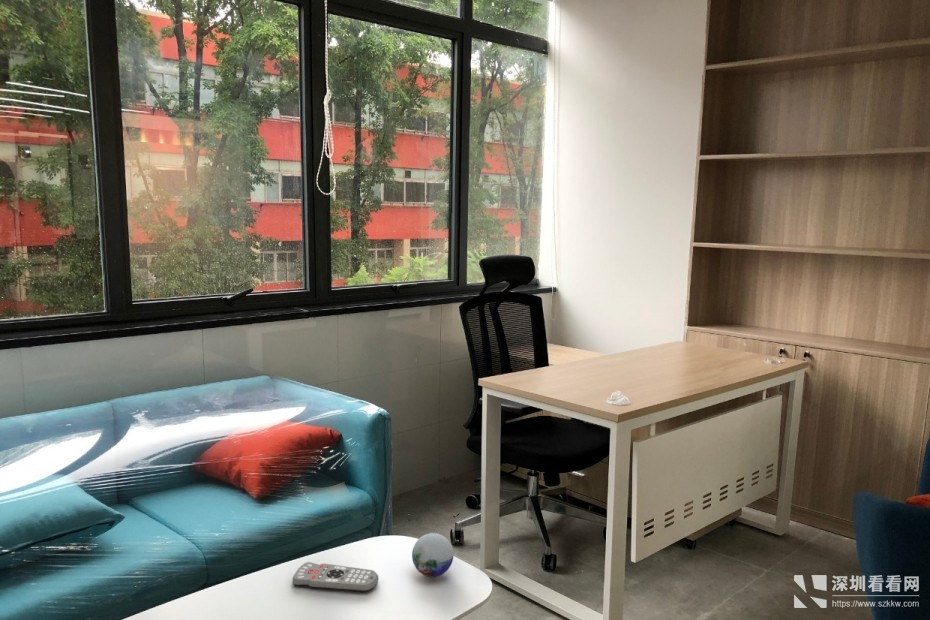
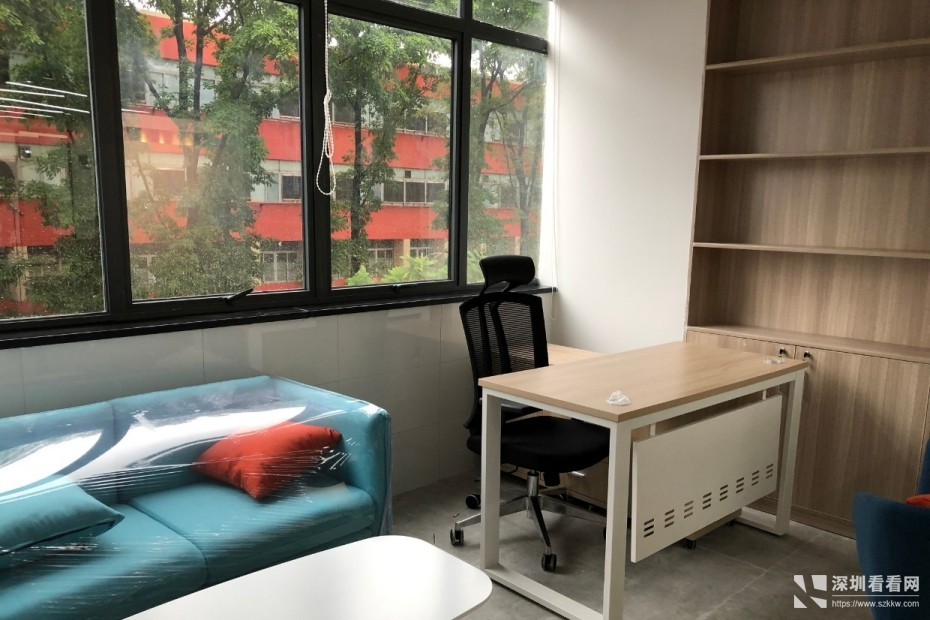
- remote control (336, 577)
- decorative orb (432, 554)
